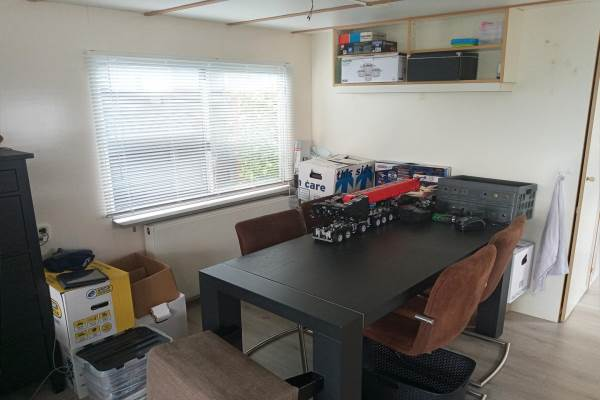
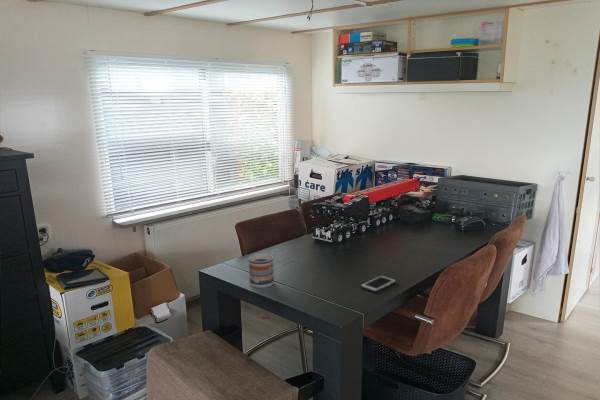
+ cell phone (378, 283)
+ mug (262, 269)
